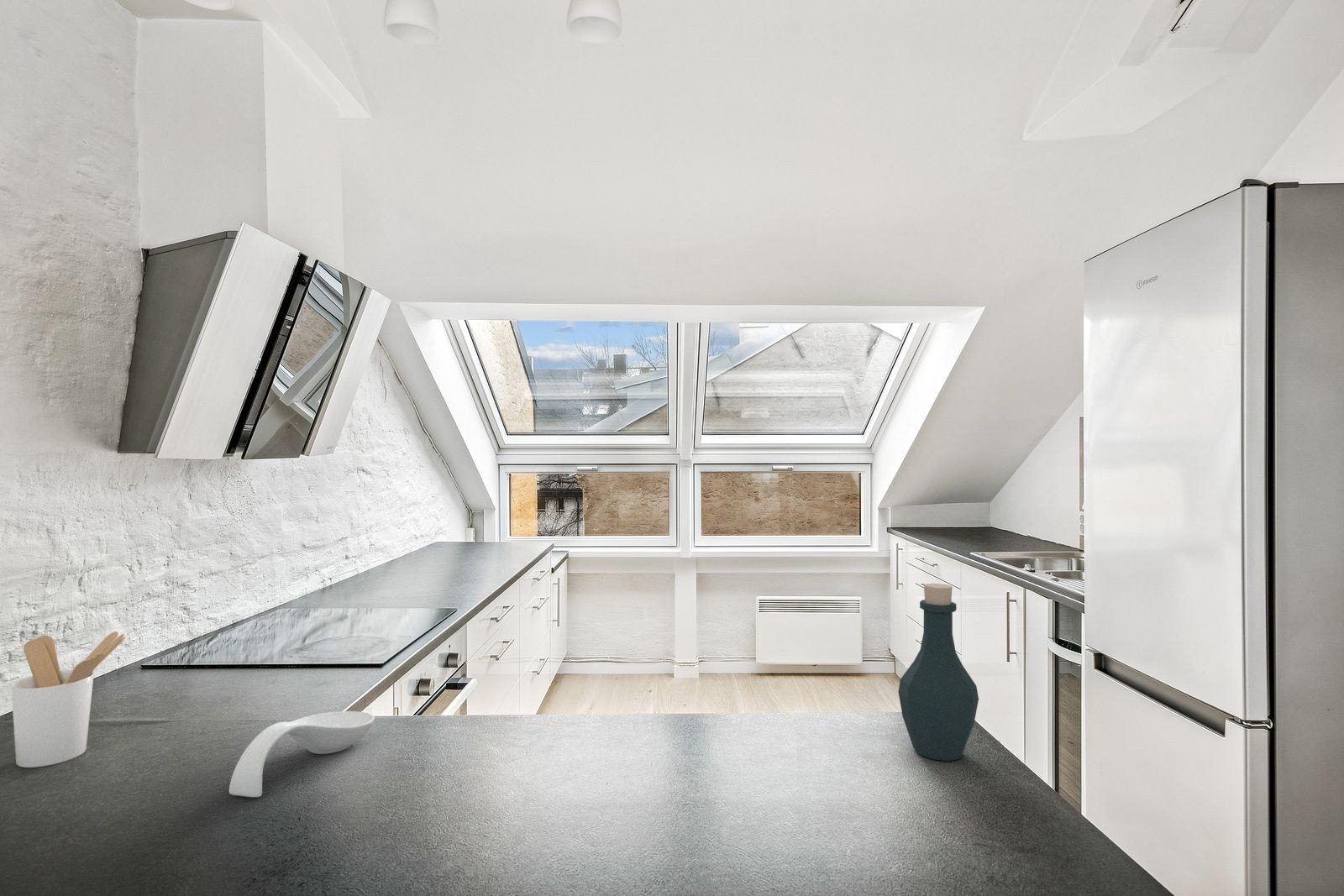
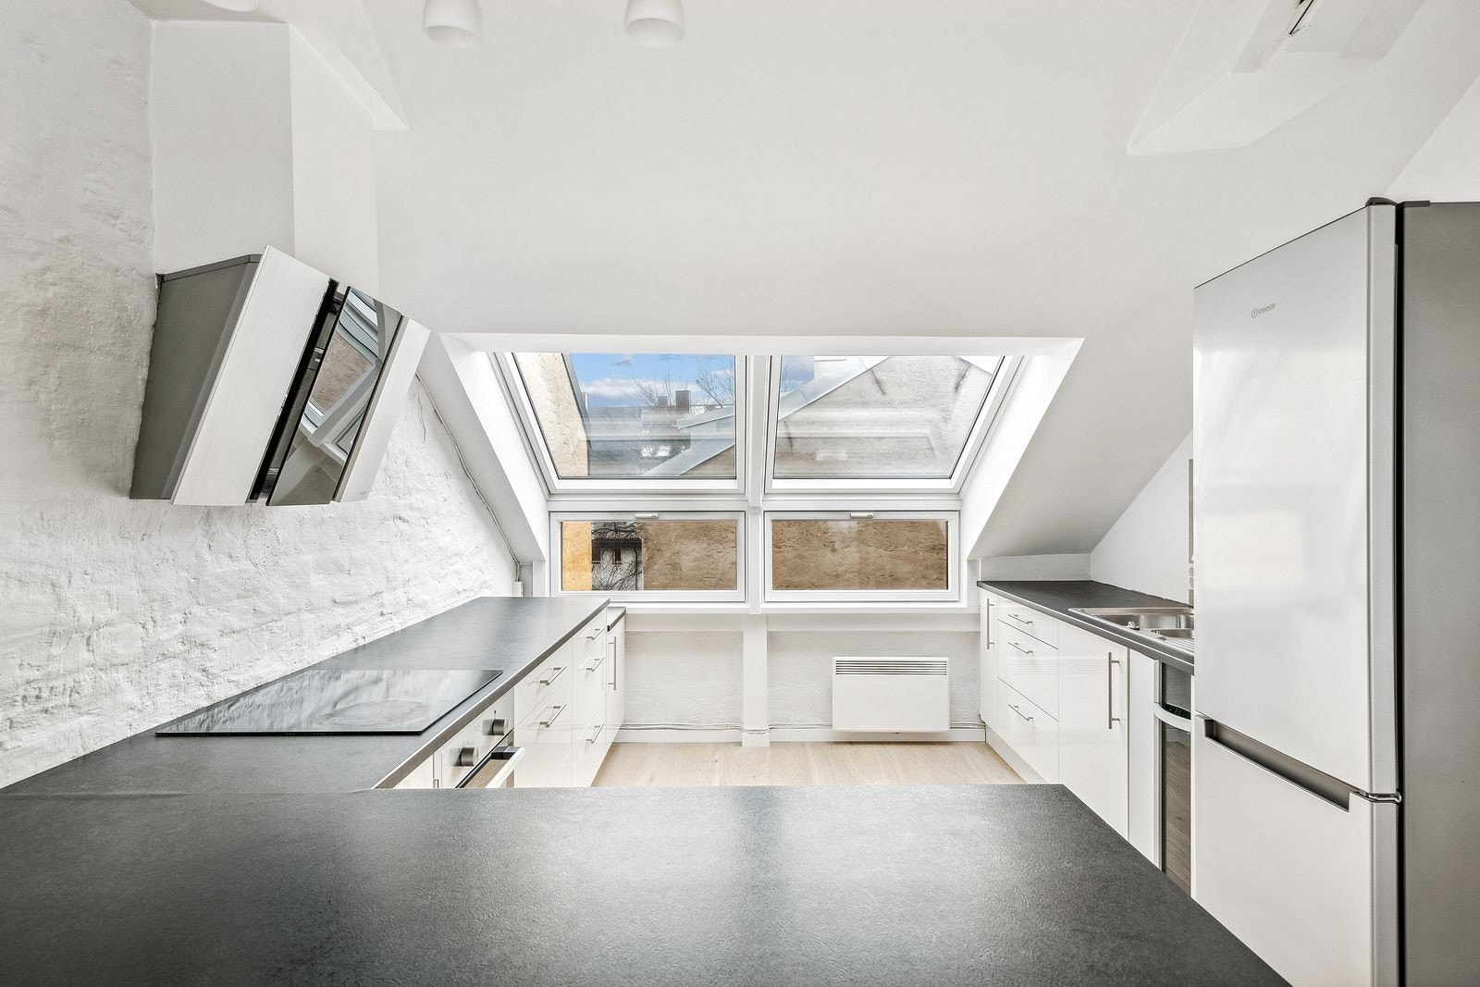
- spoon rest (307, 736)
- utensil holder (73, 693)
- bottle (937, 668)
